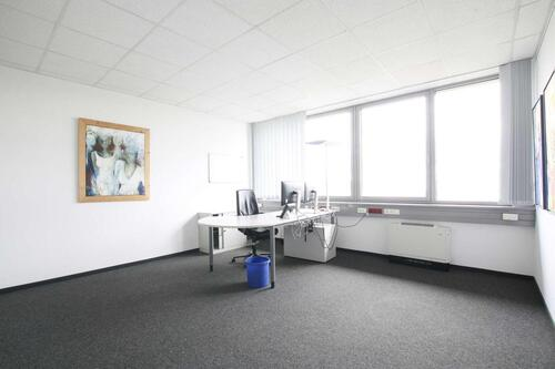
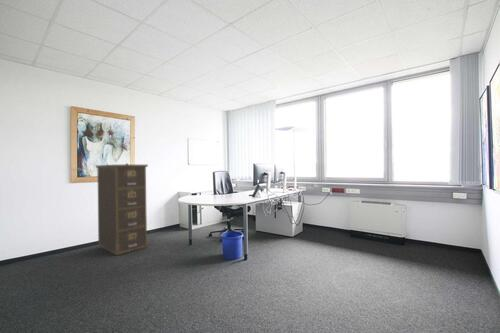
+ filing cabinet (122, 205)
